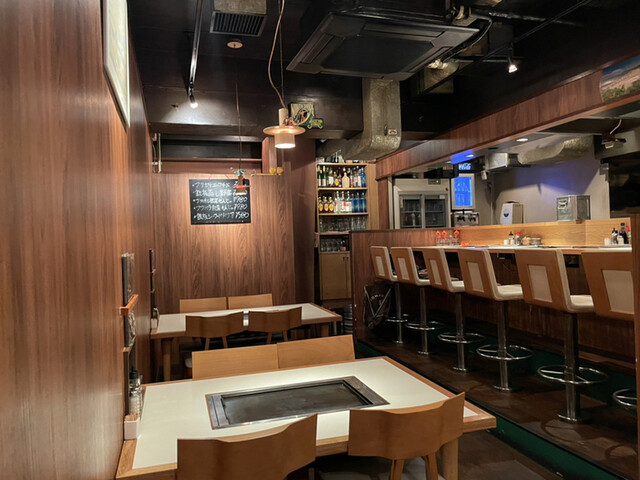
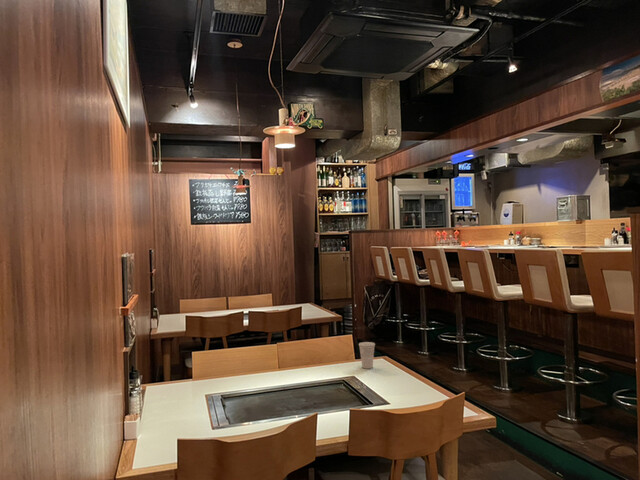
+ cup (367, 355)
